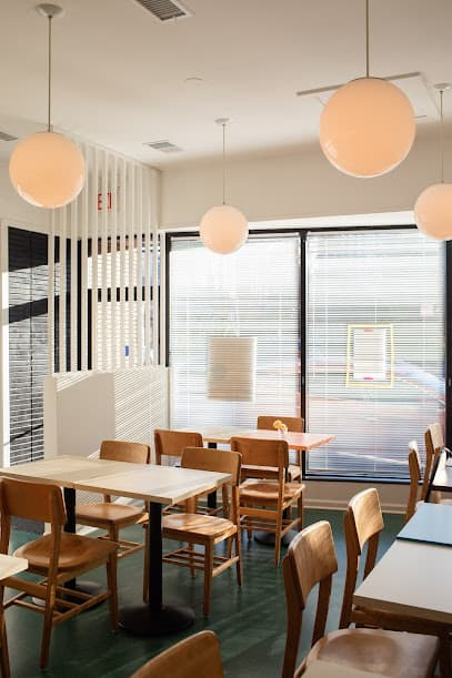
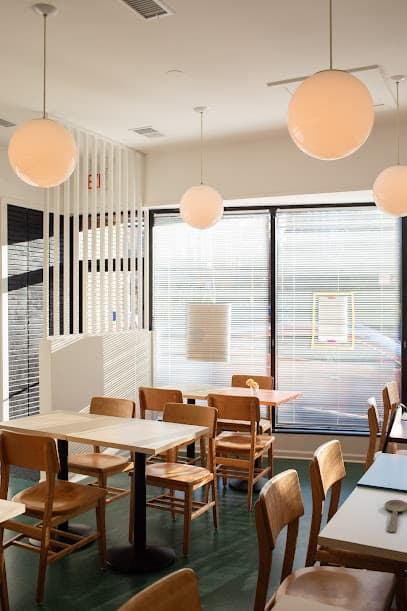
+ wooden spoon (394, 514)
